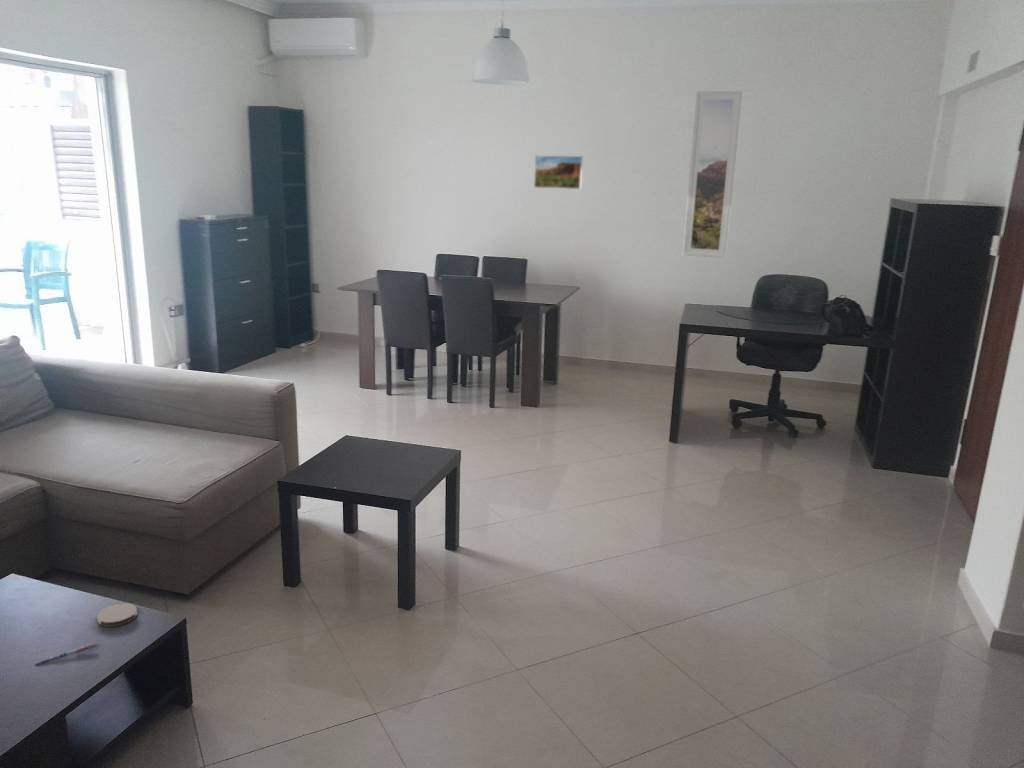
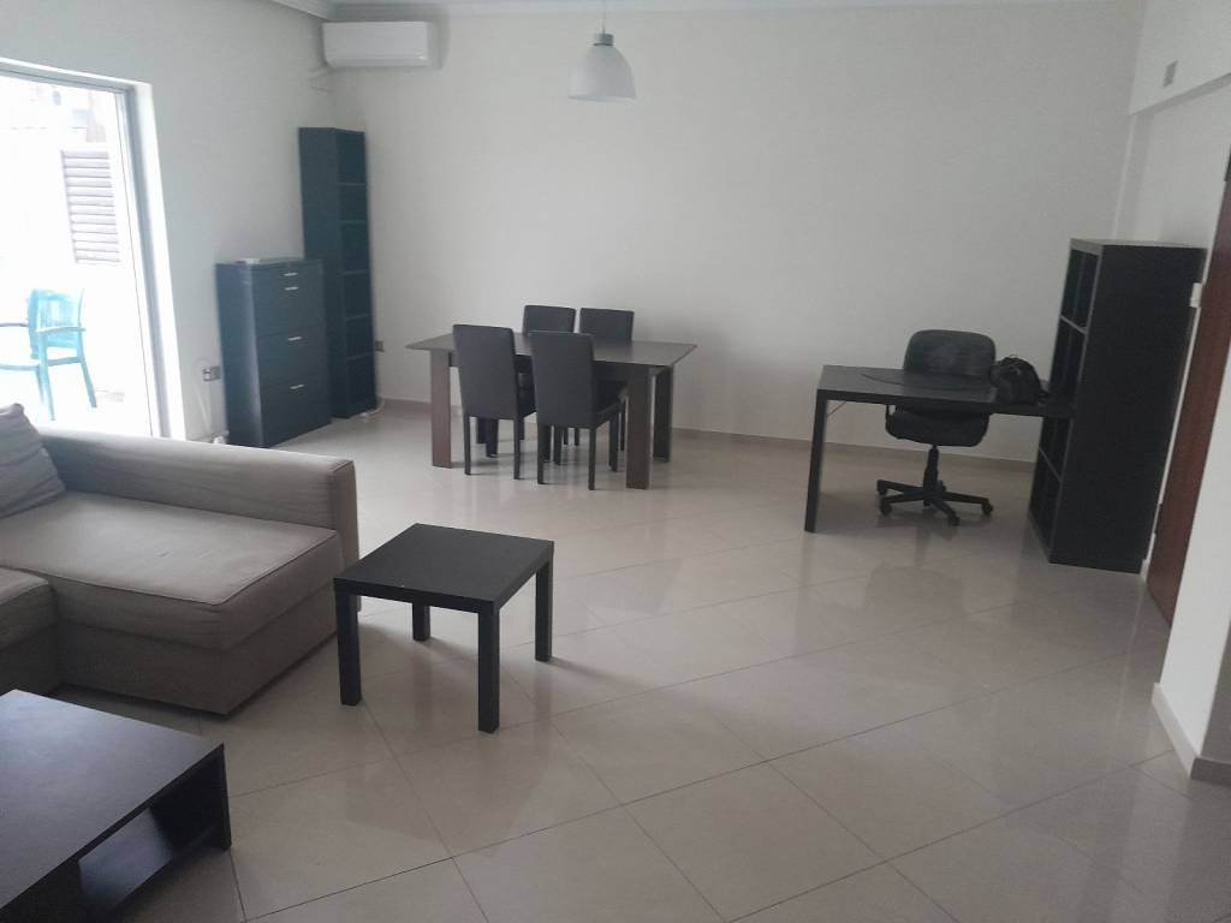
- coaster (117, 614)
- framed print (711, 176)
- pen (67, 653)
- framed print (558, 172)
